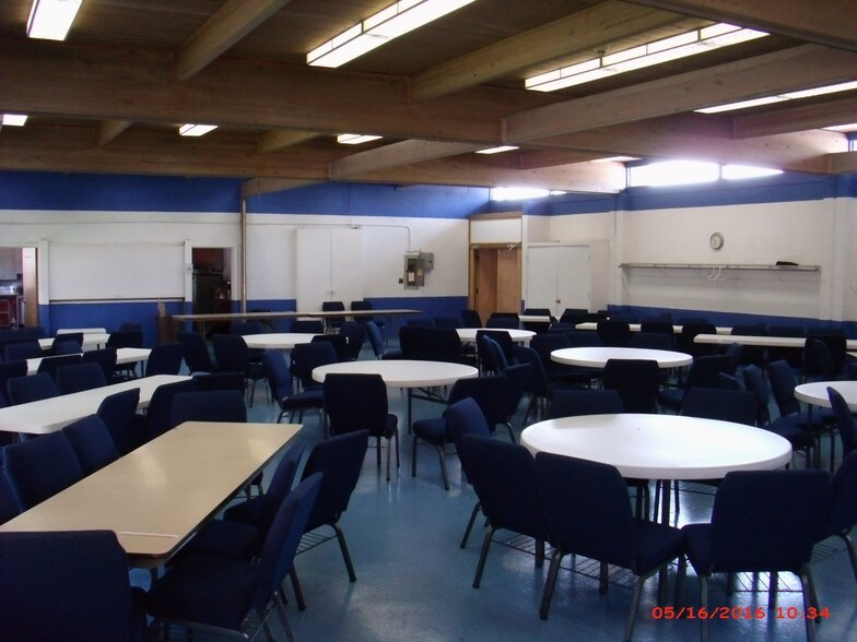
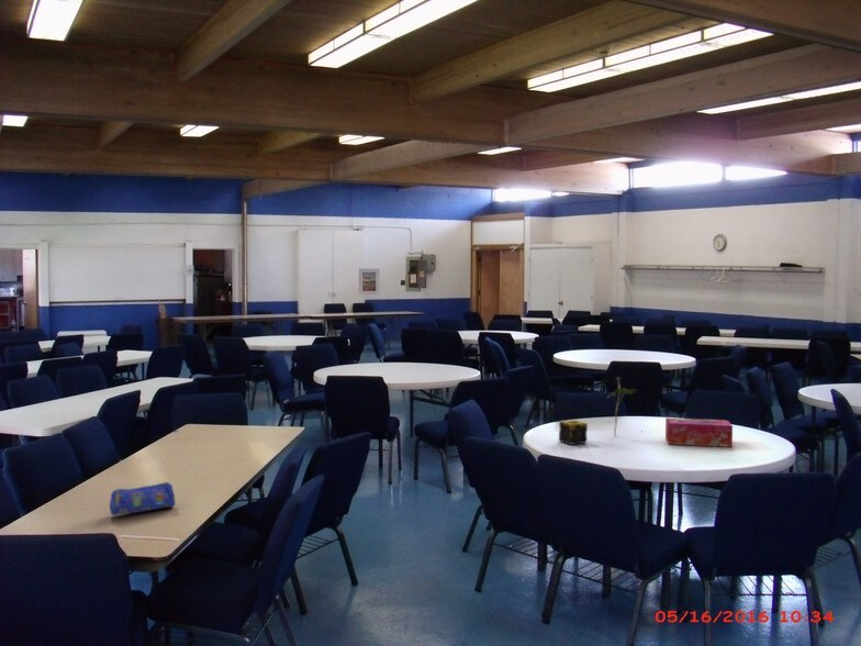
+ tissue box (697, 432)
+ flower (617, 406)
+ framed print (369, 281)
+ pencil case (143, 498)
+ candle (572, 432)
